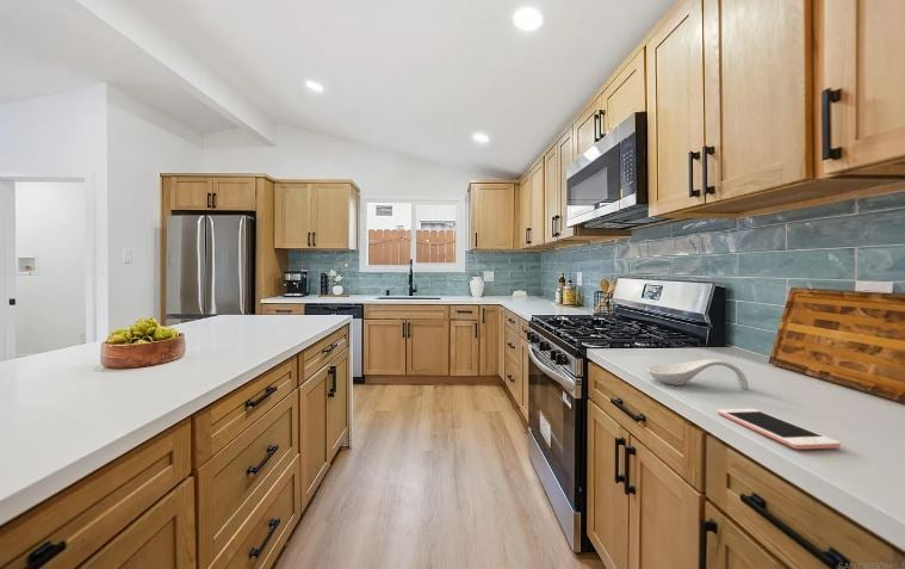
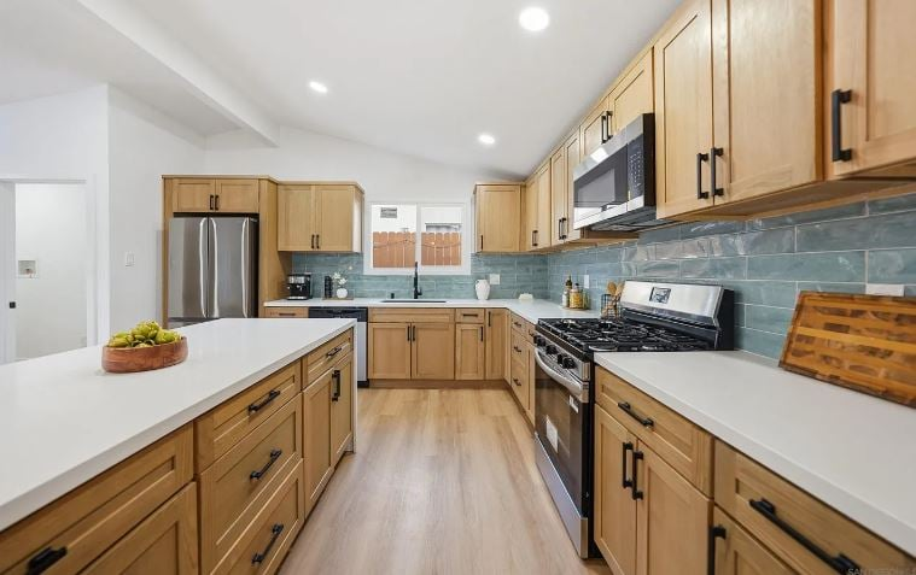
- spoon rest (694, 371)
- cell phone (771, 426)
